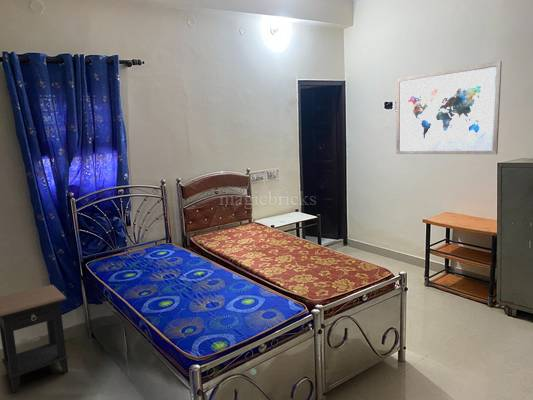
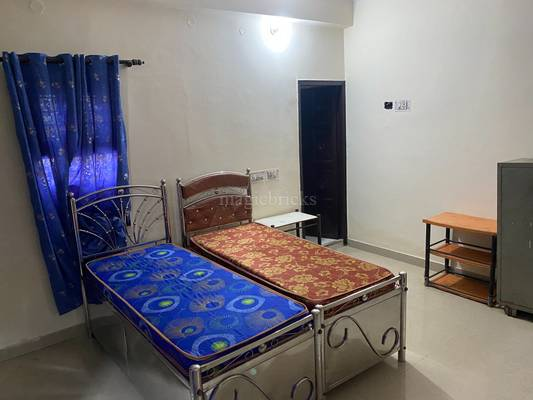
- wall art (442, 113)
- side table (28, 326)
